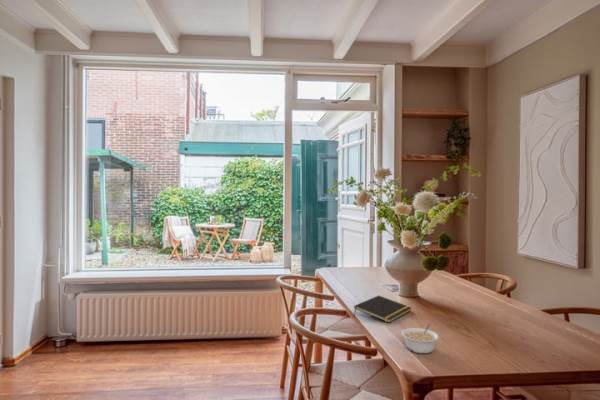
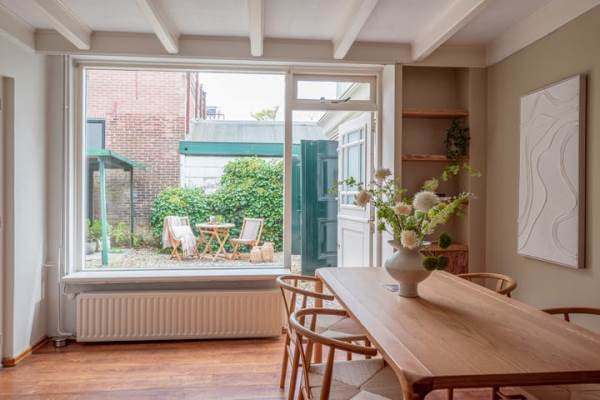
- notepad (383, 308)
- legume (419, 339)
